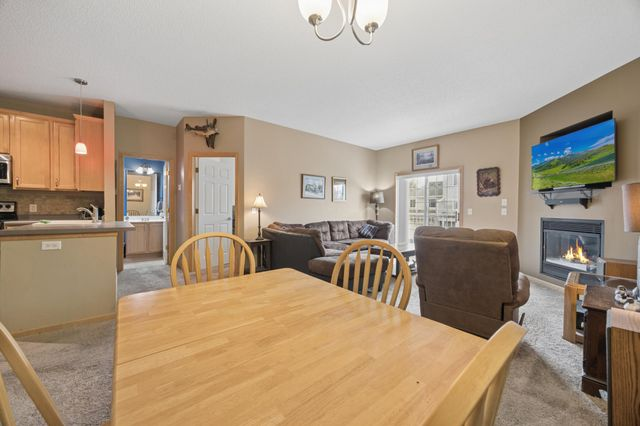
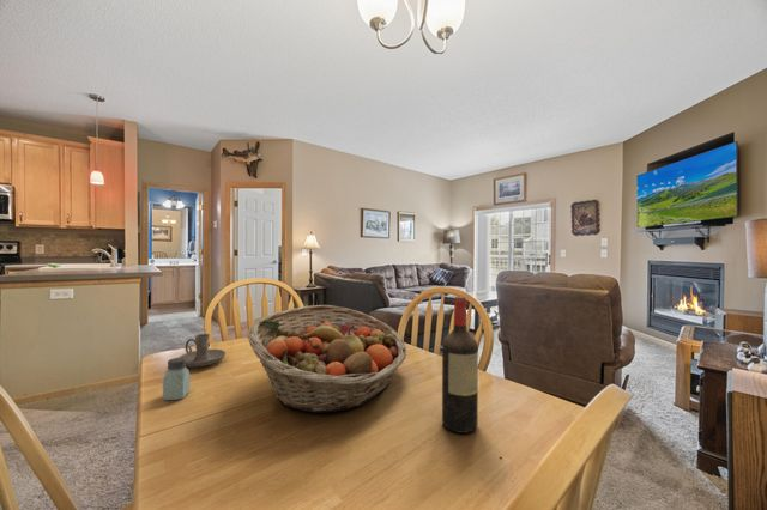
+ fruit basket (333, 348)
+ candle holder (199, 348)
+ wine bottle (459, 360)
+ saltshaker (176, 377)
